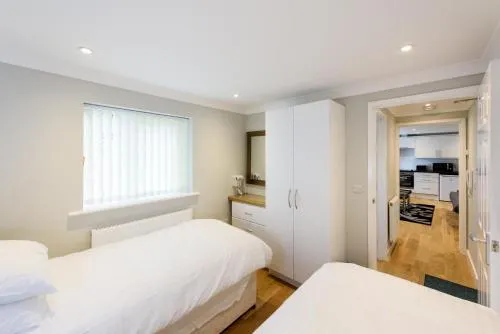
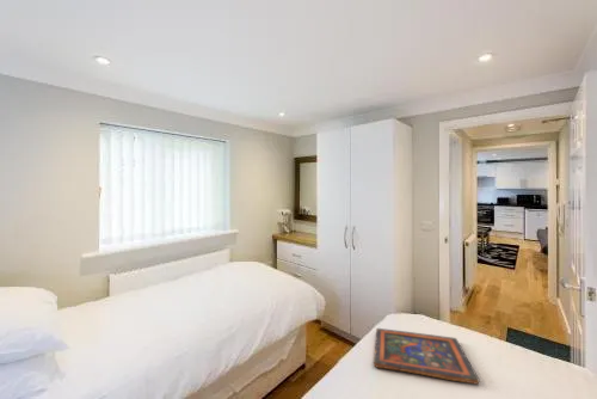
+ painted panel (418, 351)
